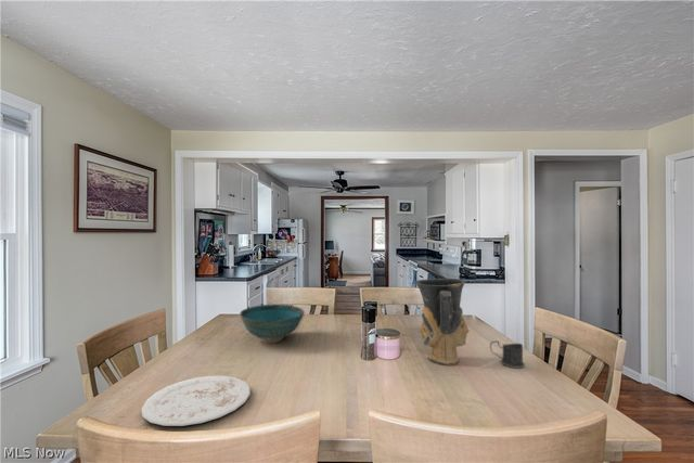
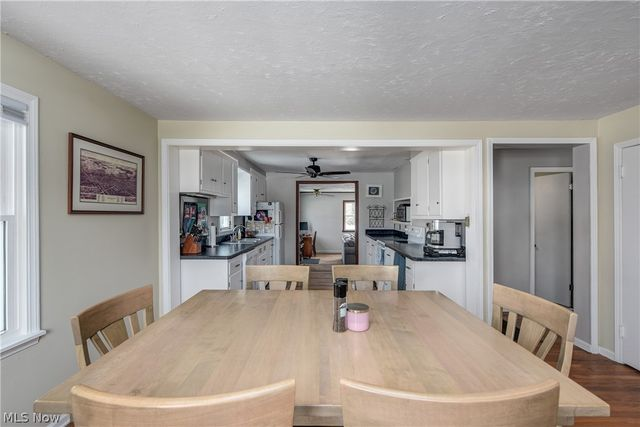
- vase (441, 320)
- plate (198, 398)
- mug (506, 352)
- bowl (272, 324)
